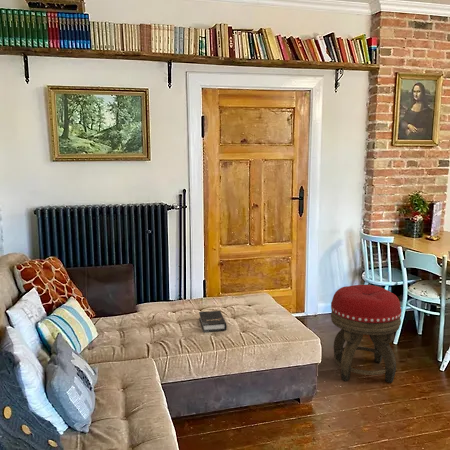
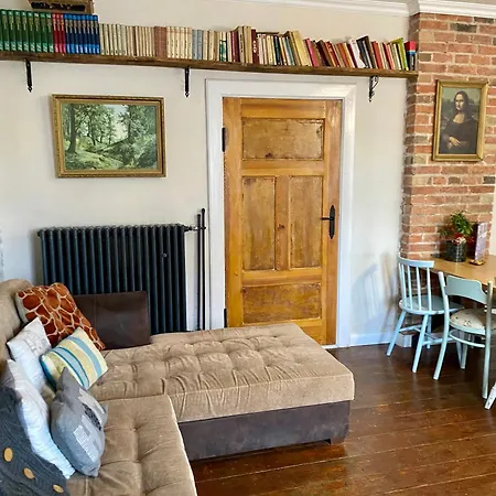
- hardback book (212, 320)
- footstool (364, 330)
